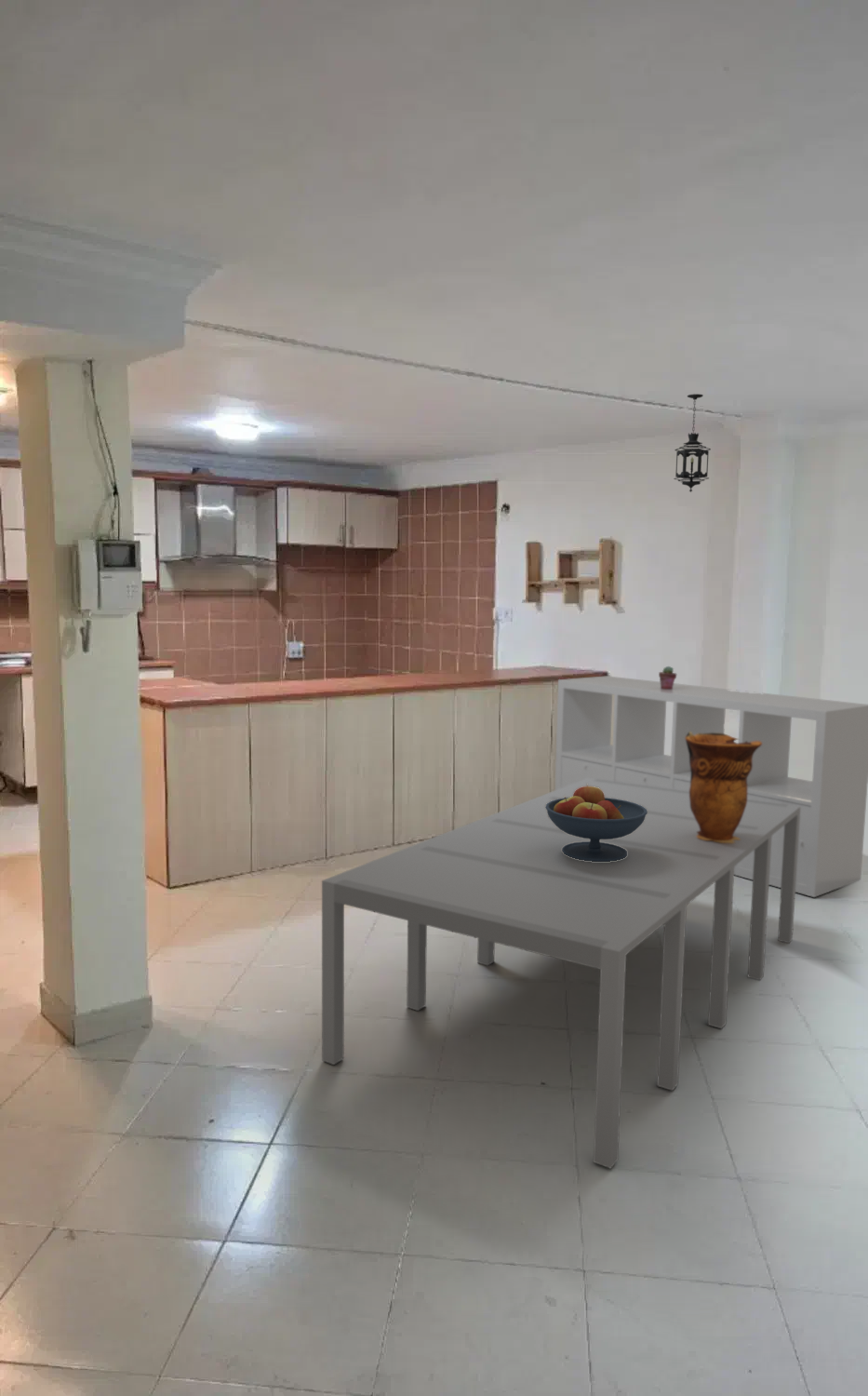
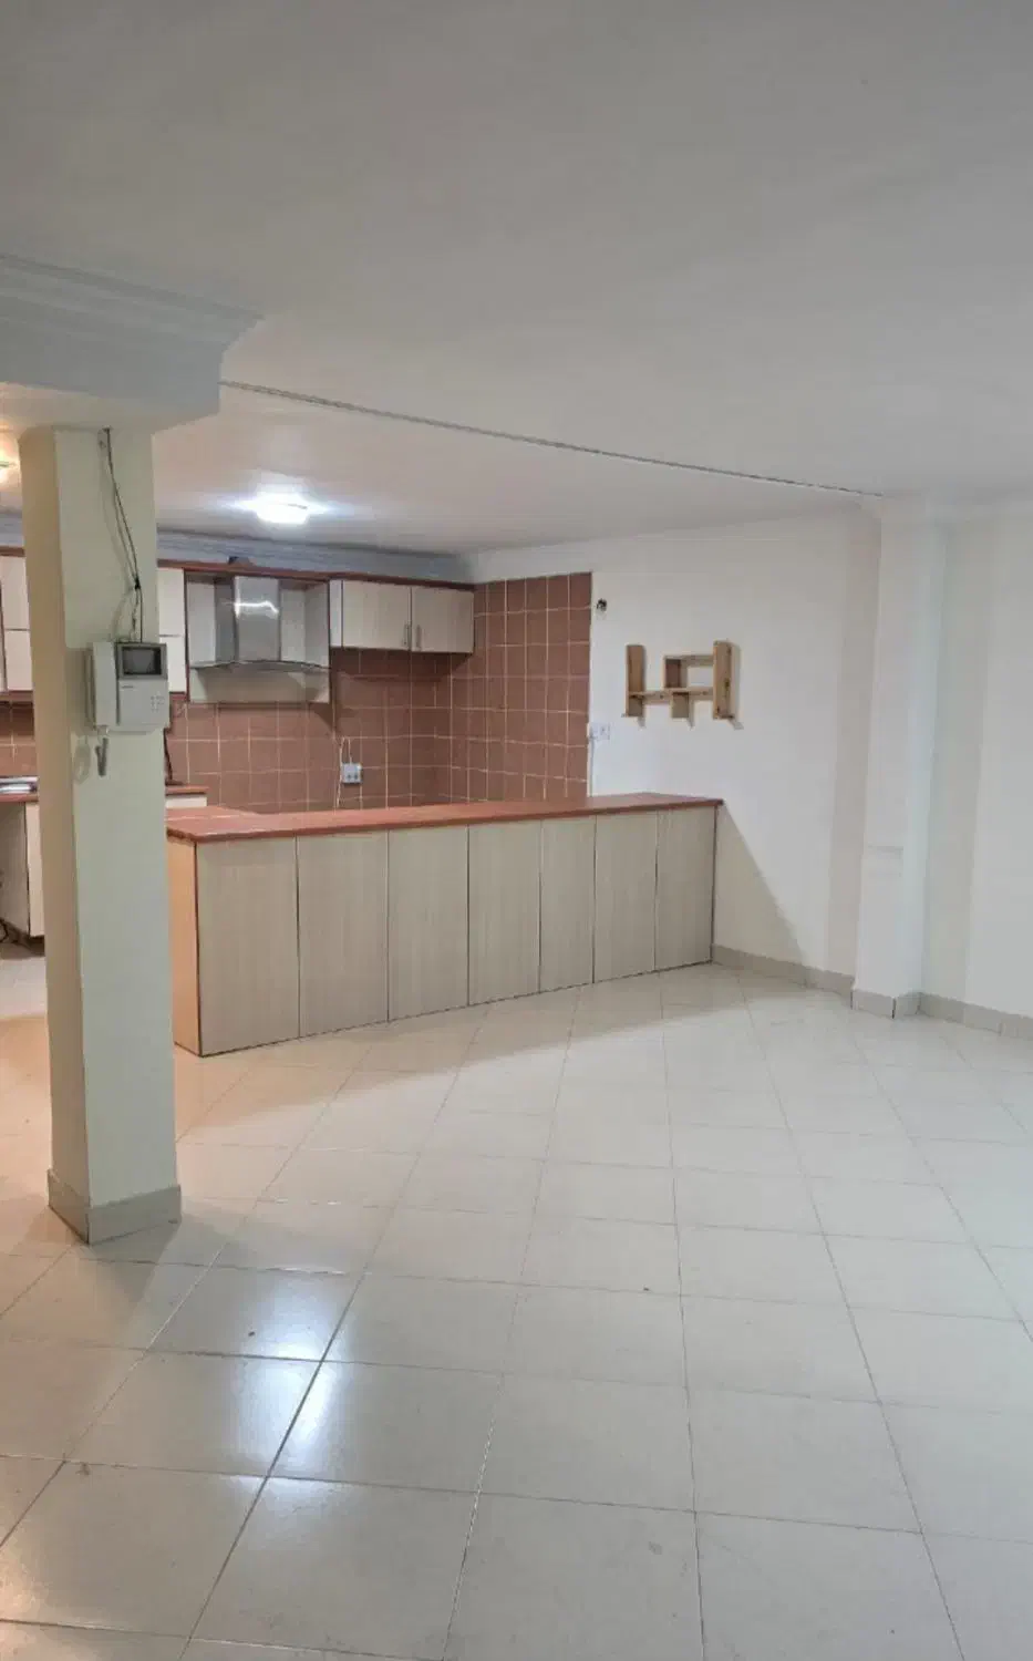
- storage cabinet (690, 772)
- decorative vase (719, 785)
- dining table (595, 915)
- fruit bowl (595, 821)
- potted succulent (667, 677)
- hanging lantern (692, 443)
